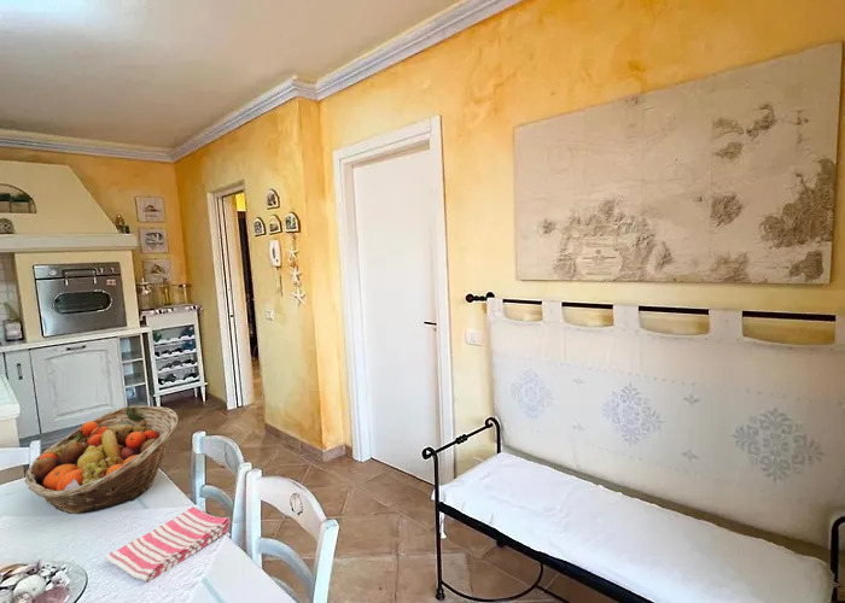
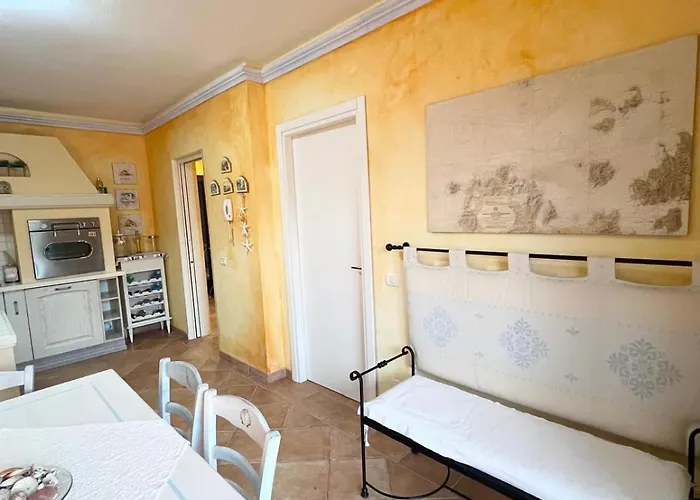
- fruit basket (107, 455)
- dish towel (170, 538)
